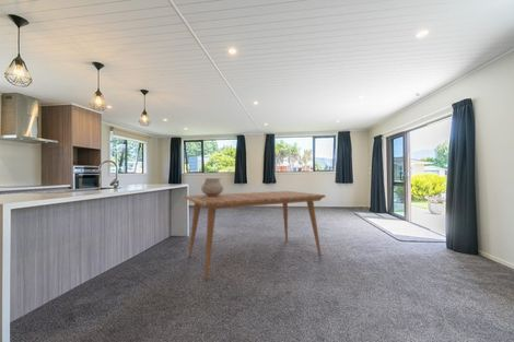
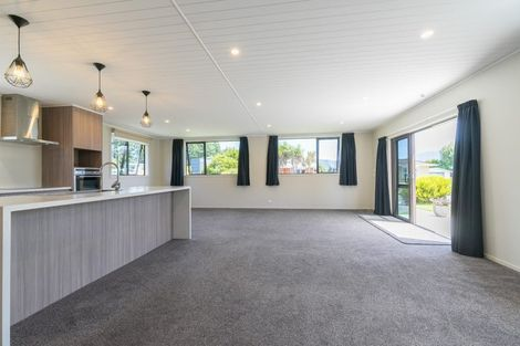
- dining table (252, 205)
- ceramic pot (212, 187)
